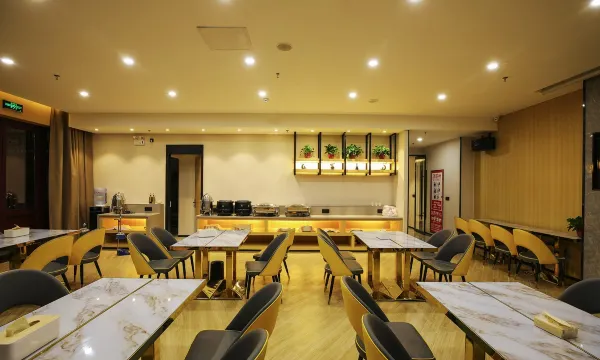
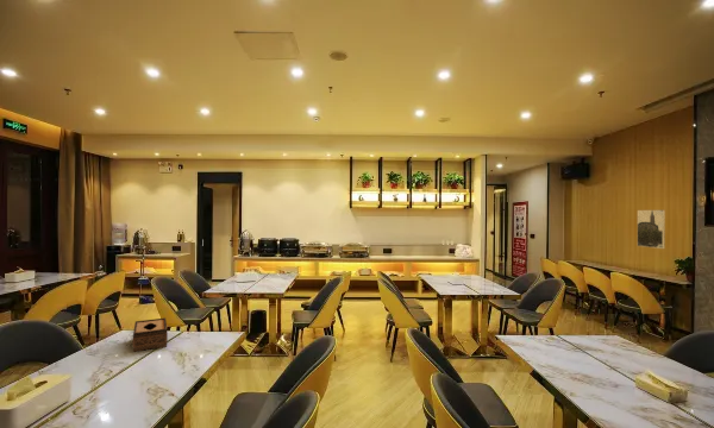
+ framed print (650, 228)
+ tissue box (150, 333)
